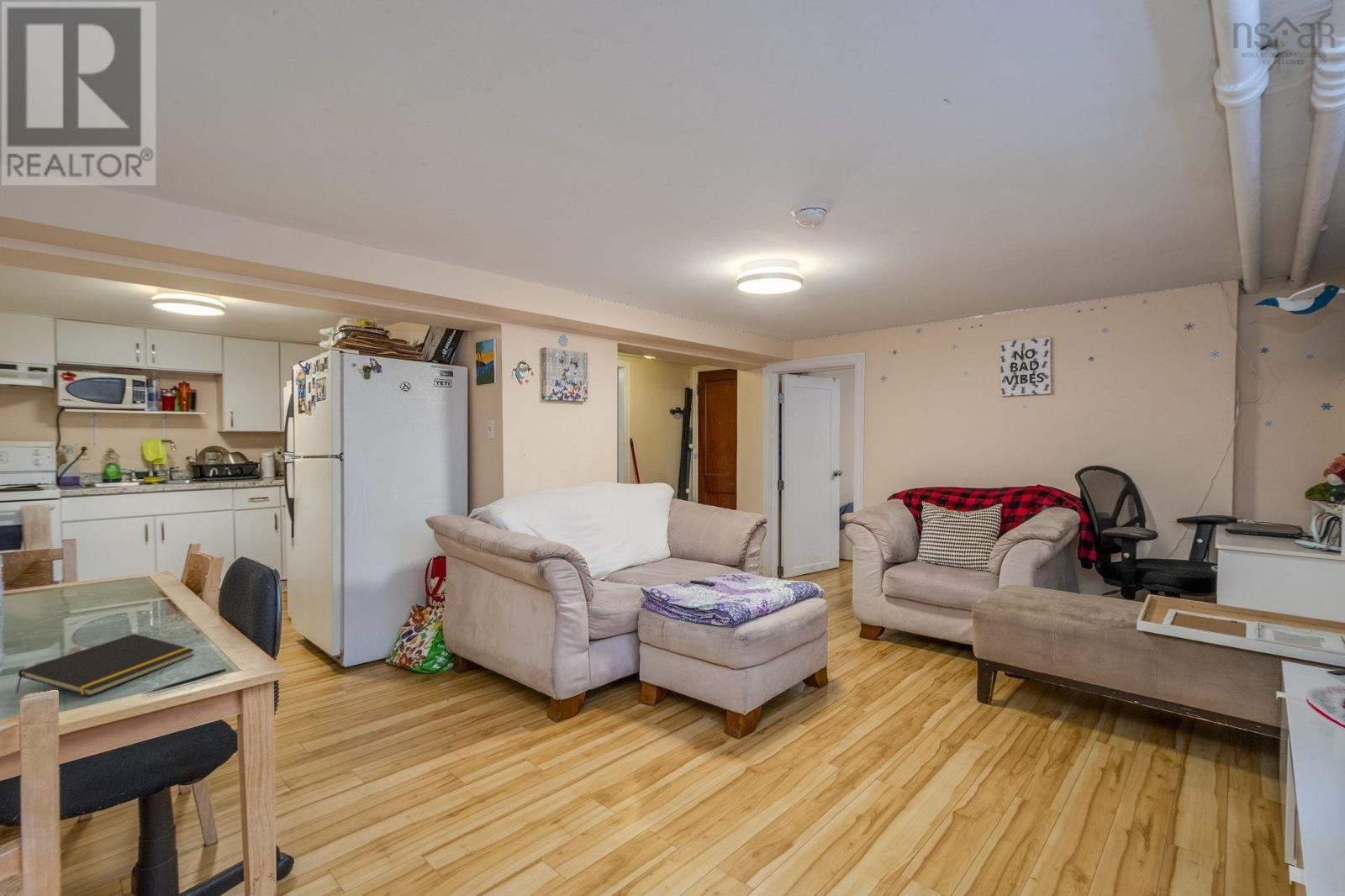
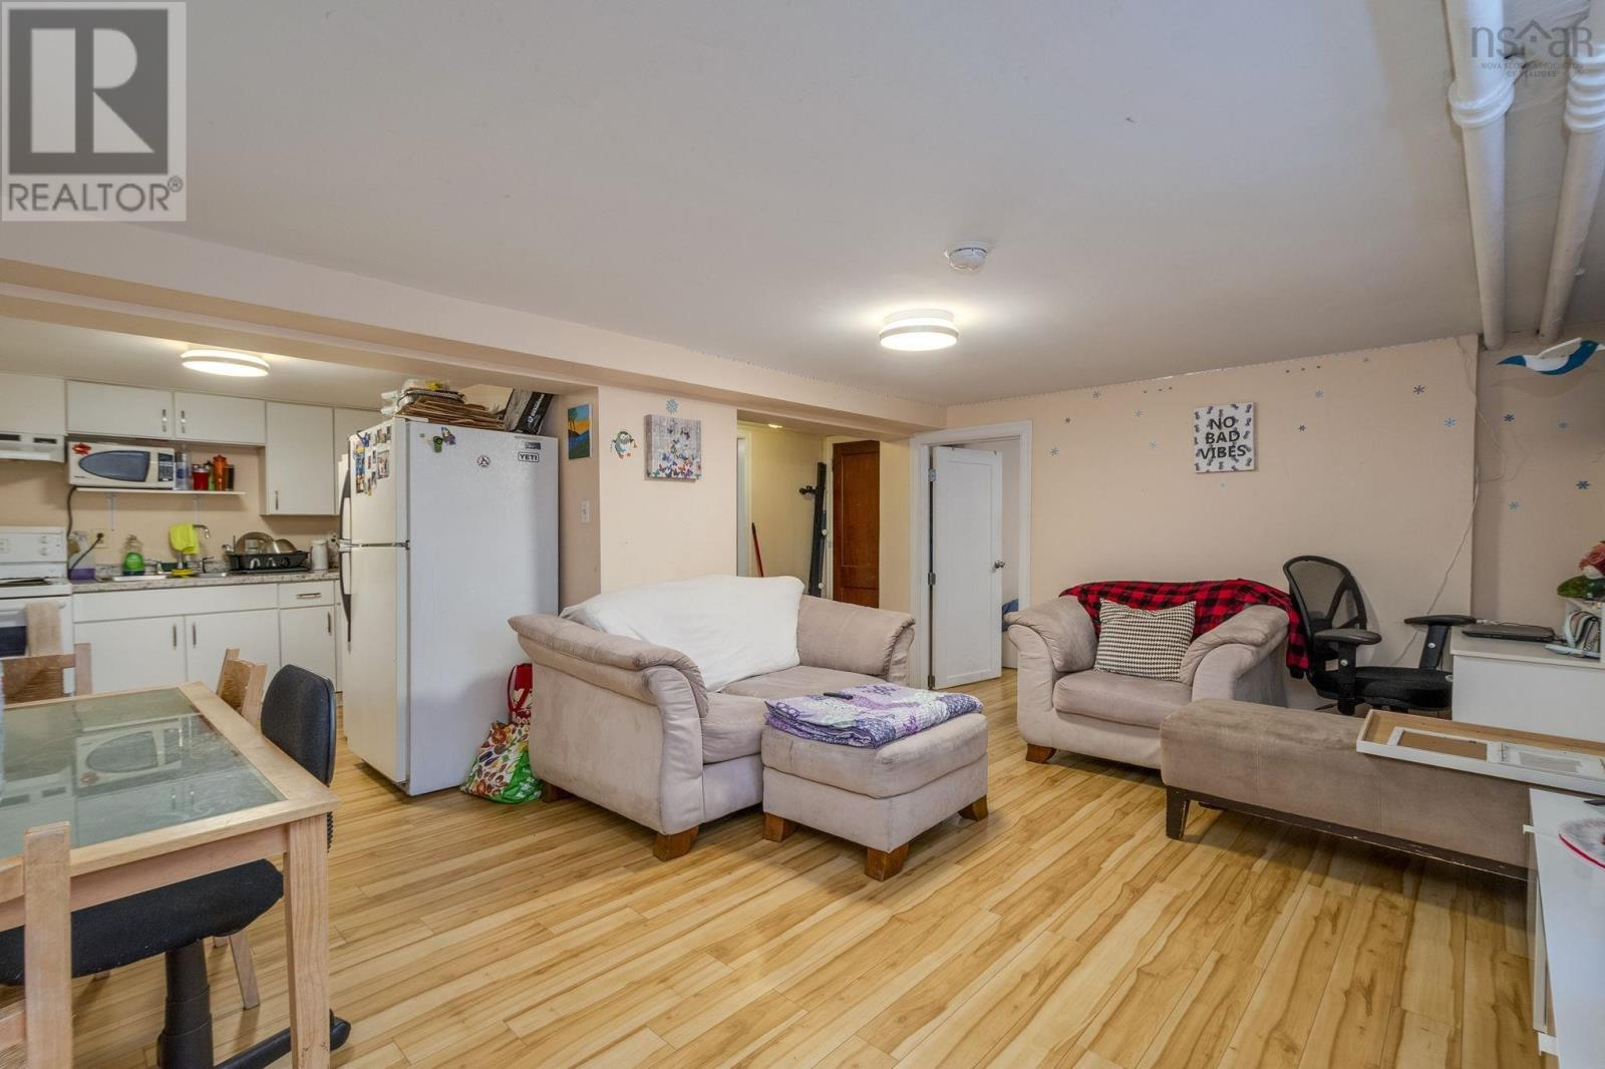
- pen (185, 681)
- notepad (113, 661)
